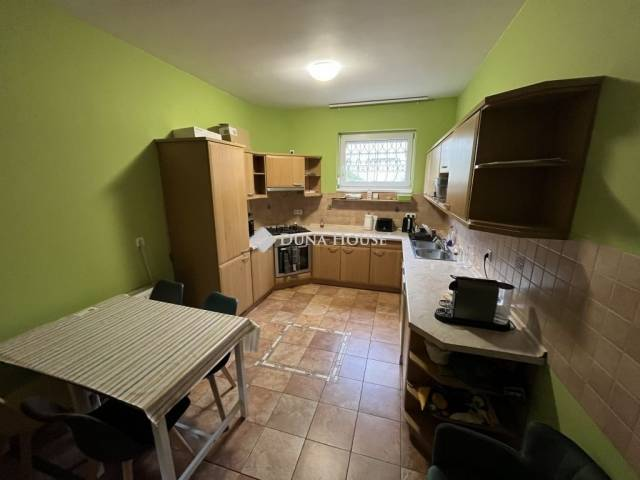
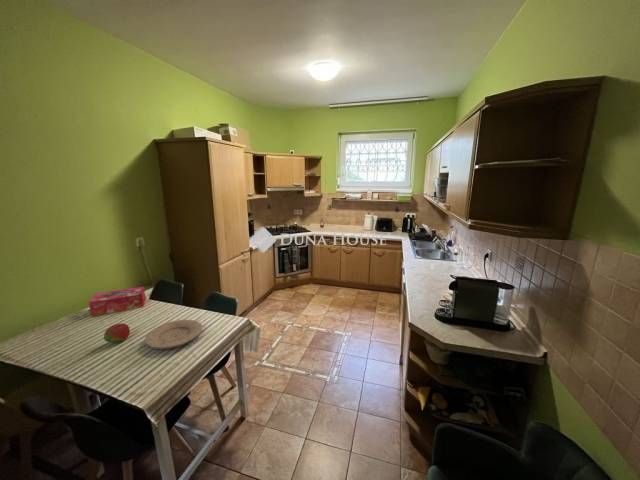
+ plate (175, 334)
+ tissue box (119, 300)
+ fruit (117, 333)
